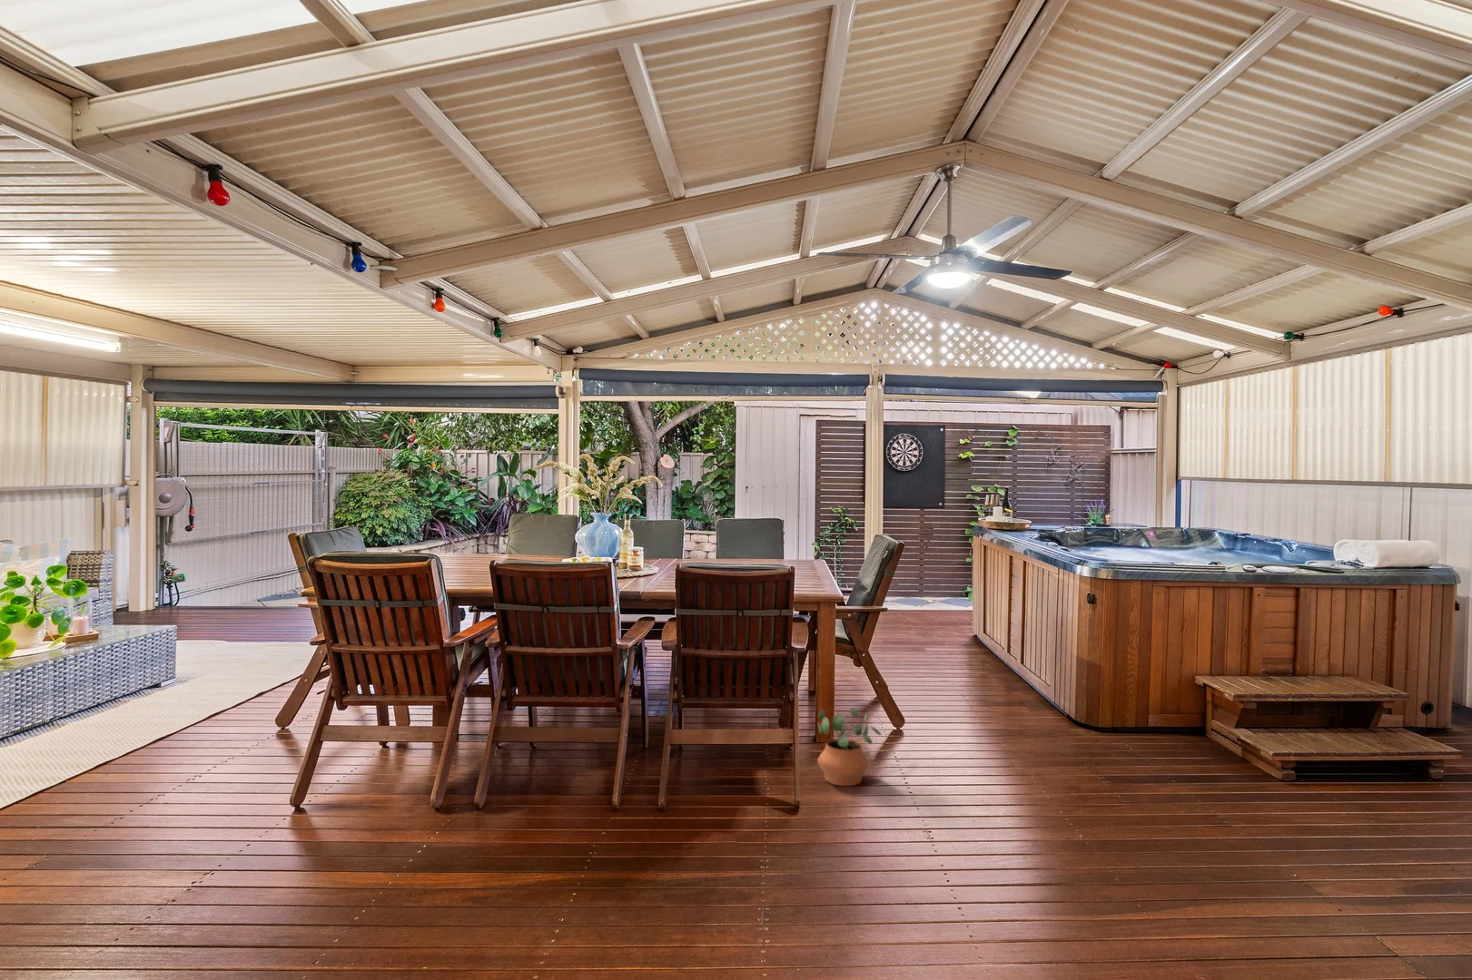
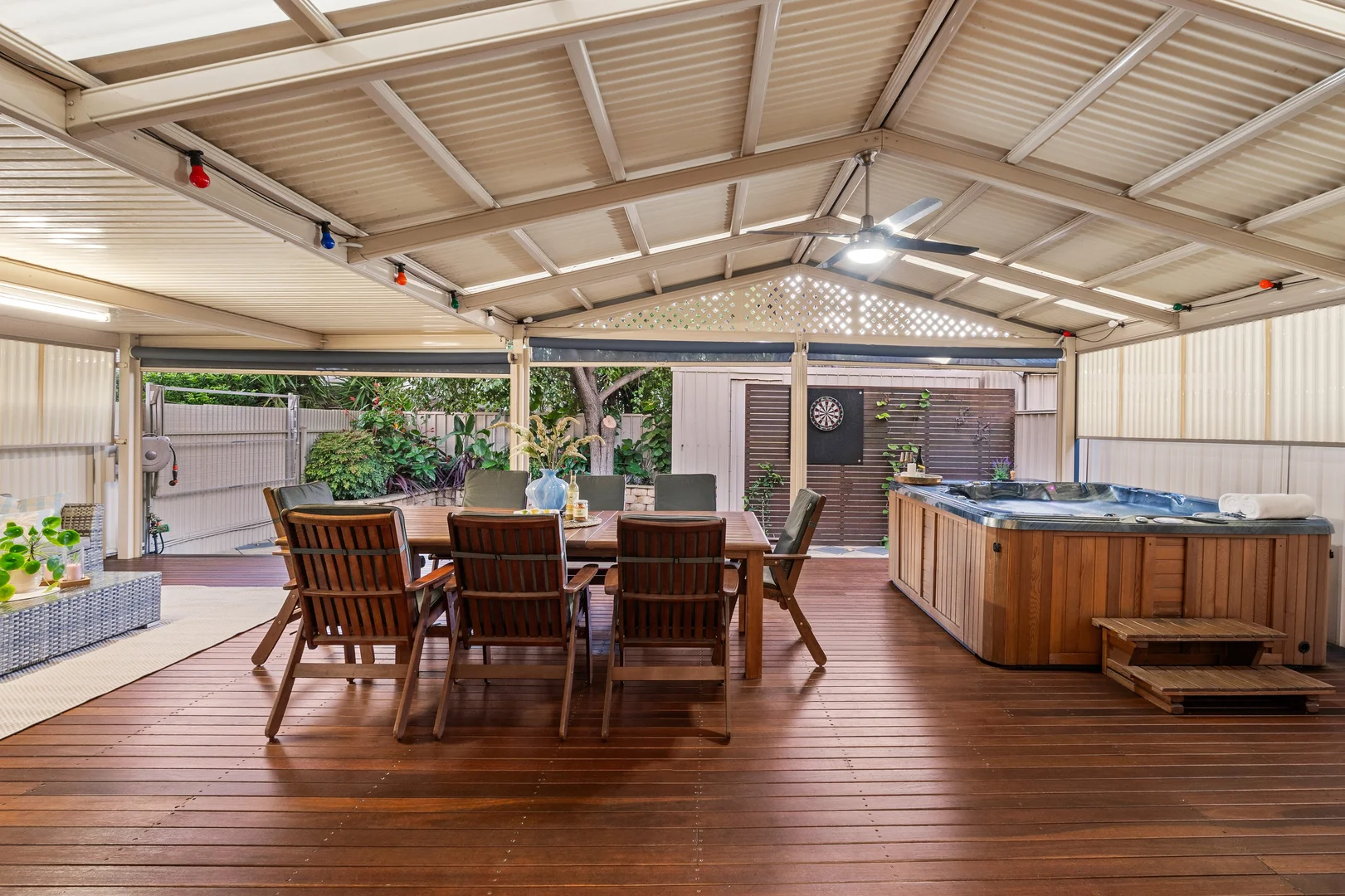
- potted plant (850, 744)
